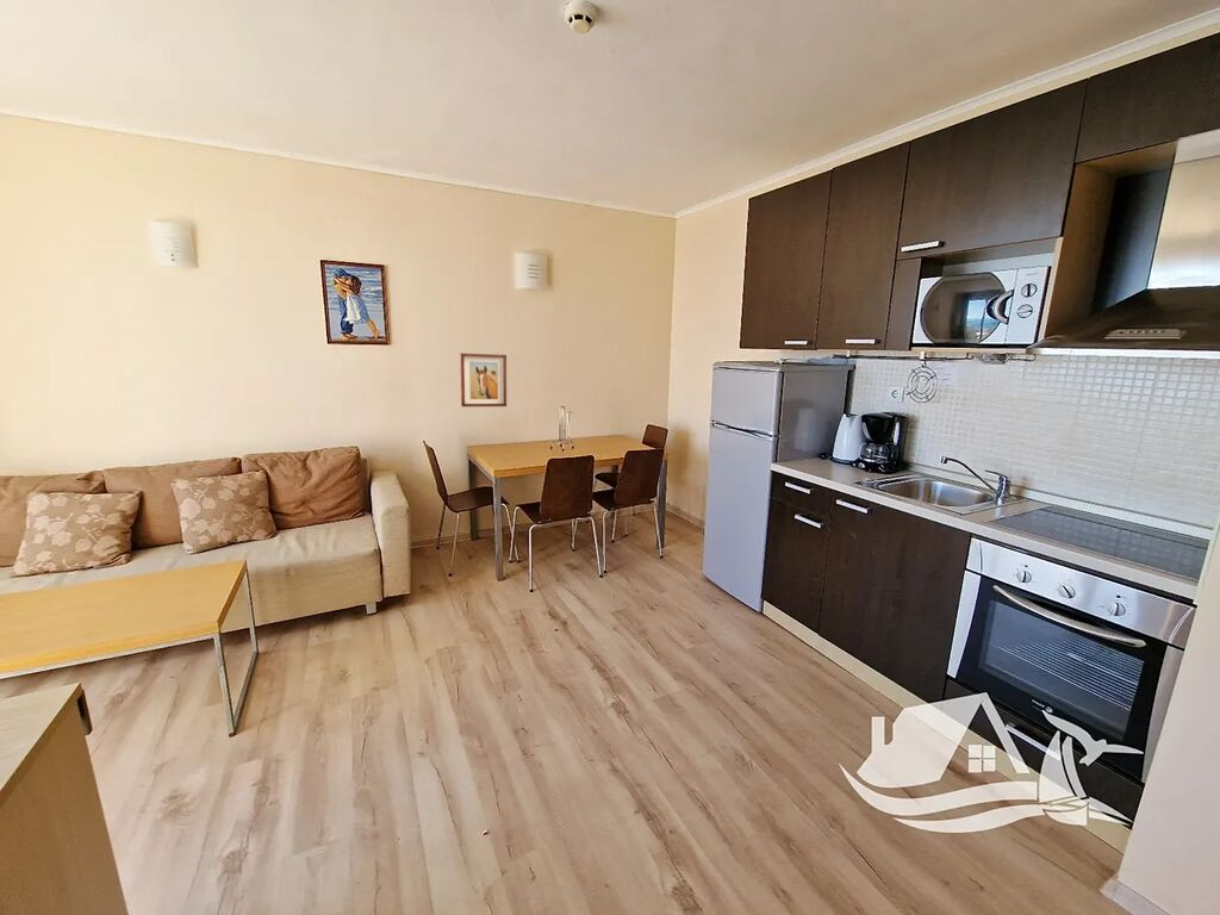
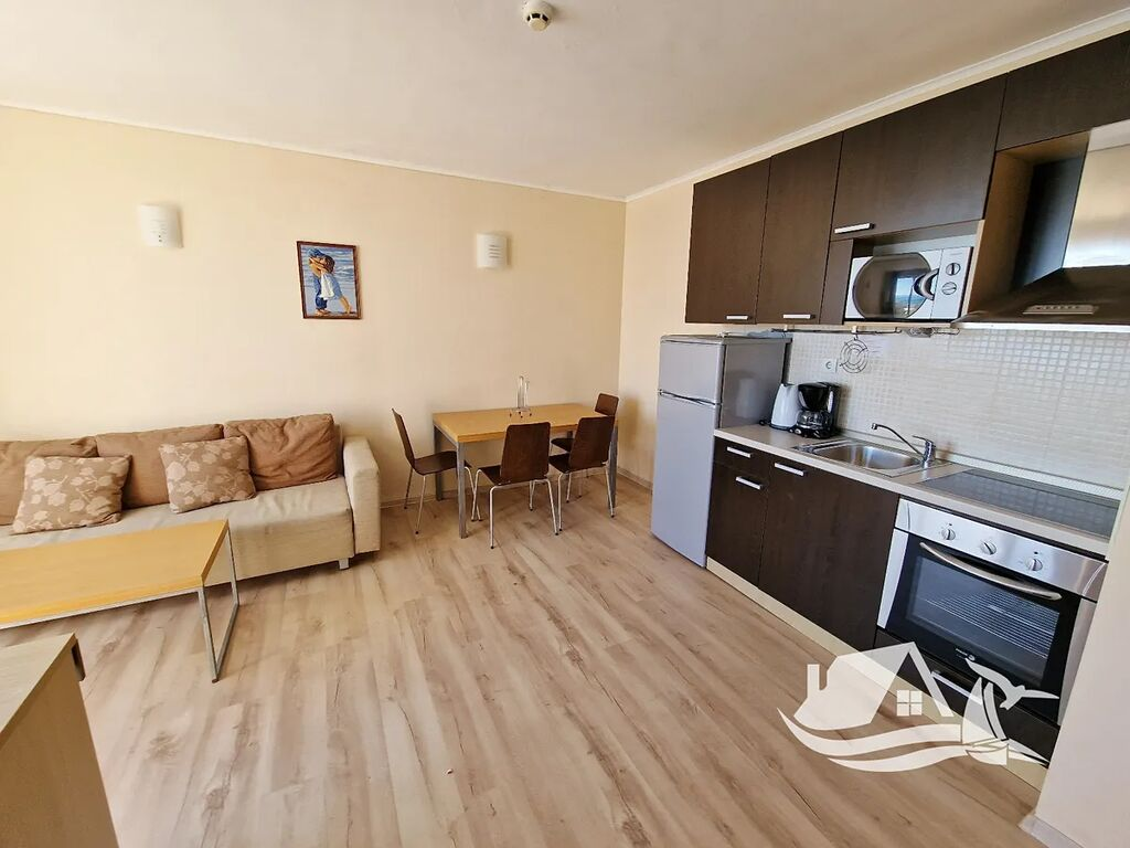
- wall art (484, 380)
